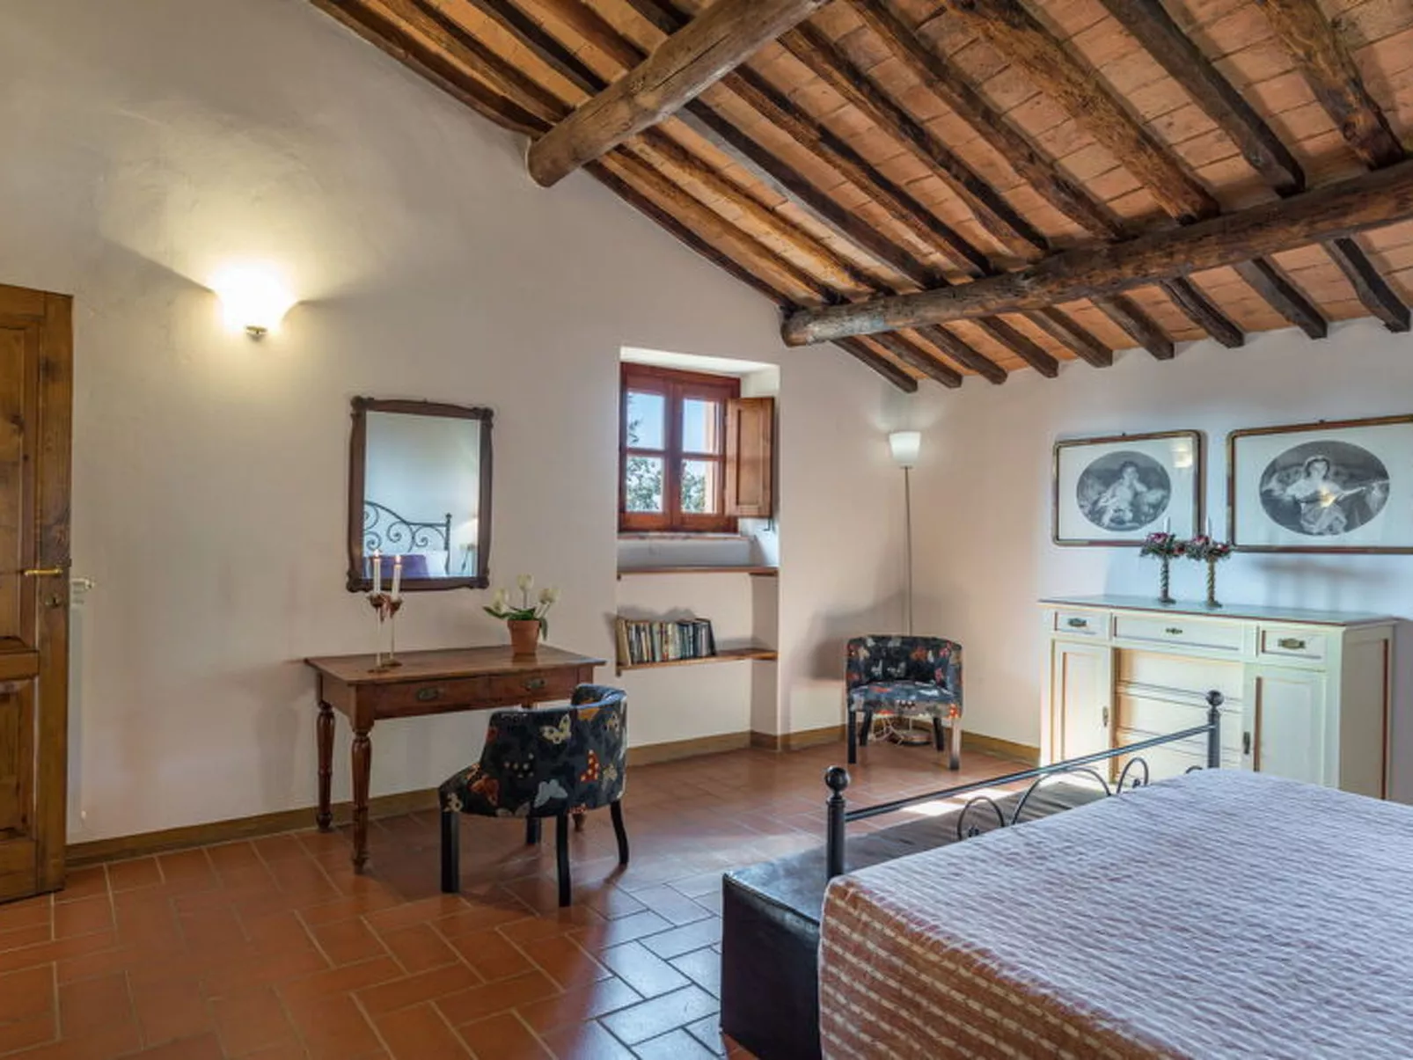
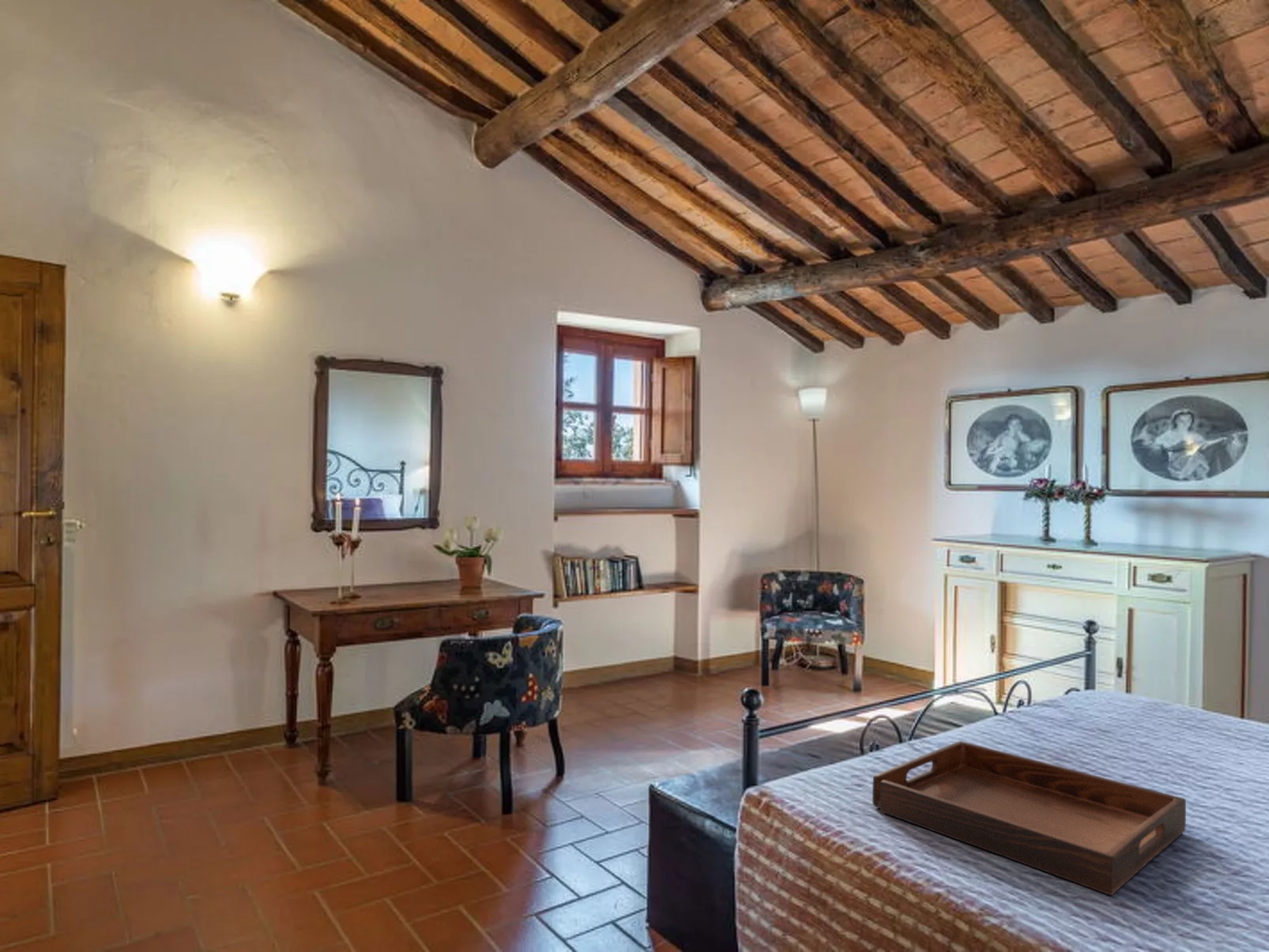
+ serving tray (1022, 803)
